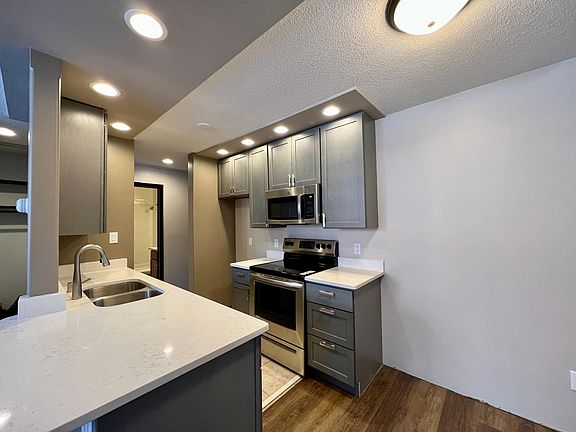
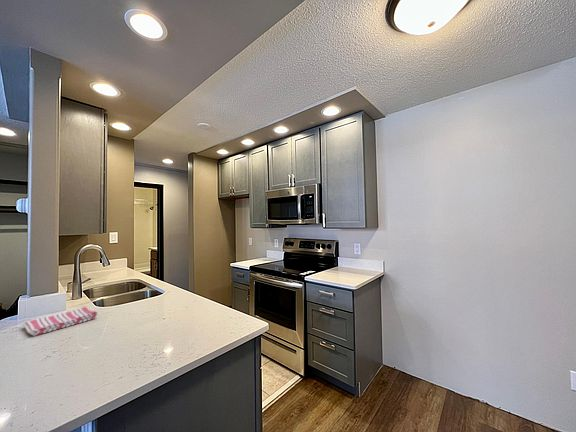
+ dish towel (61, 319)
